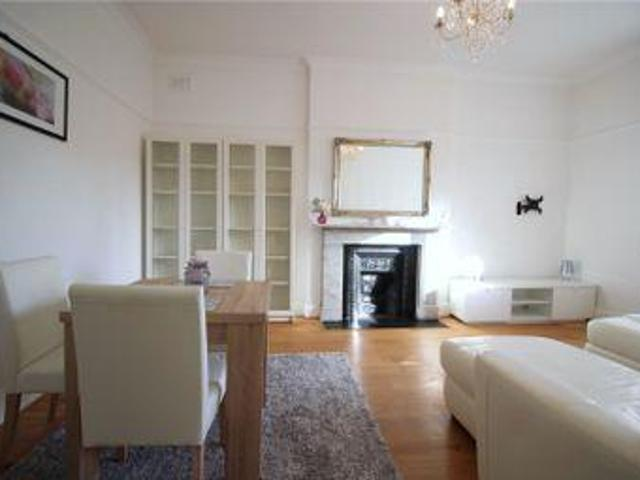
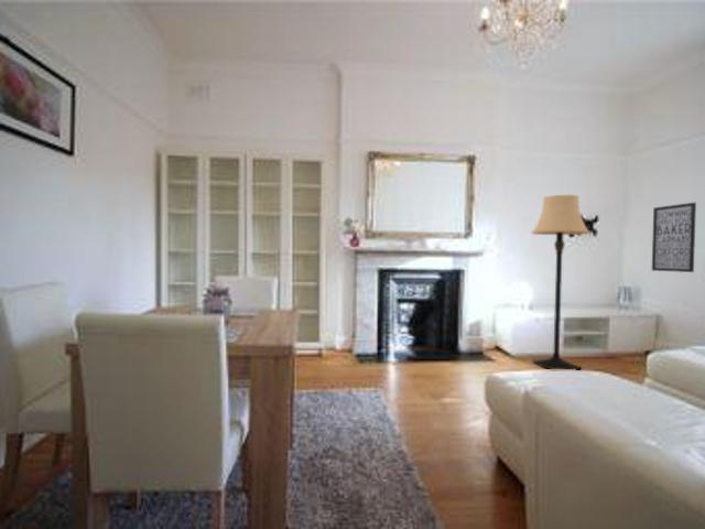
+ wall art (672, 238)
+ lamp (558, 281)
